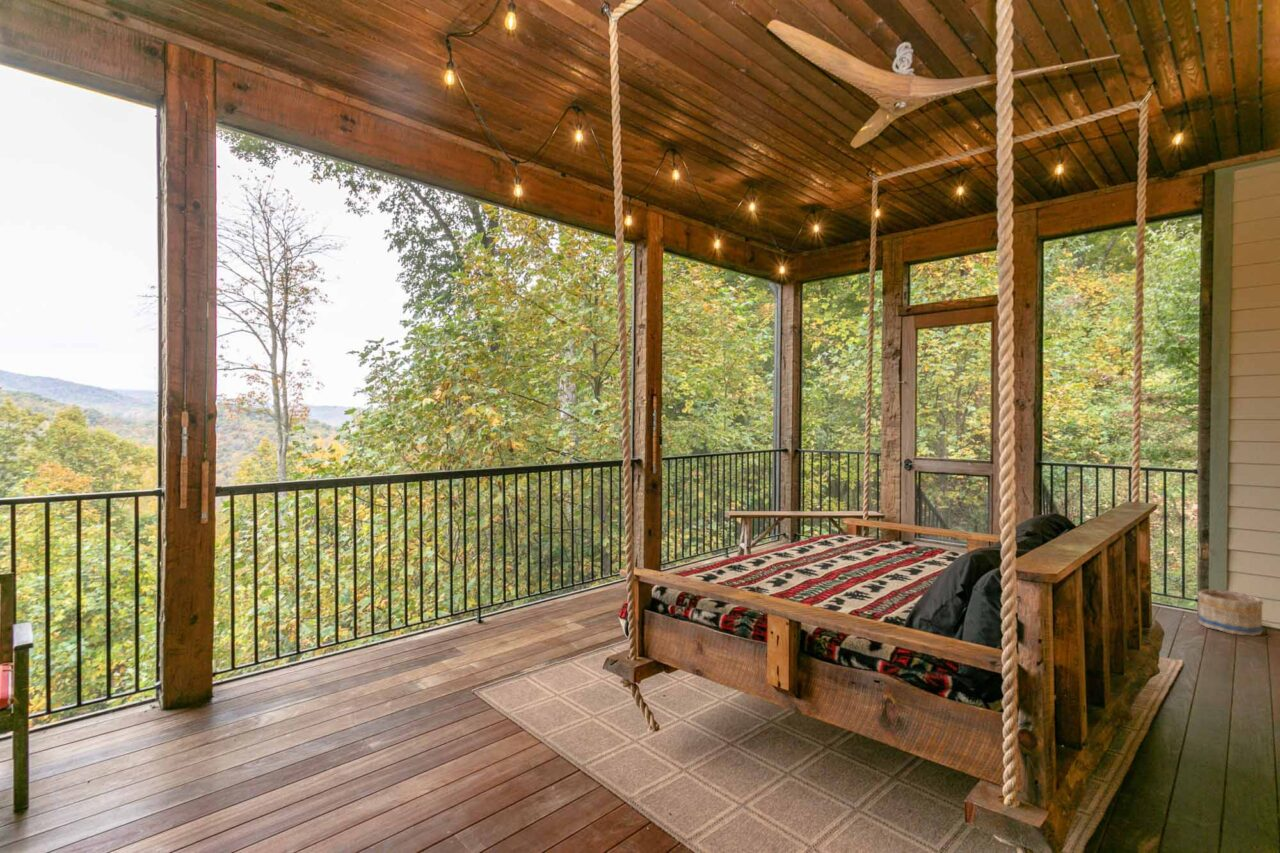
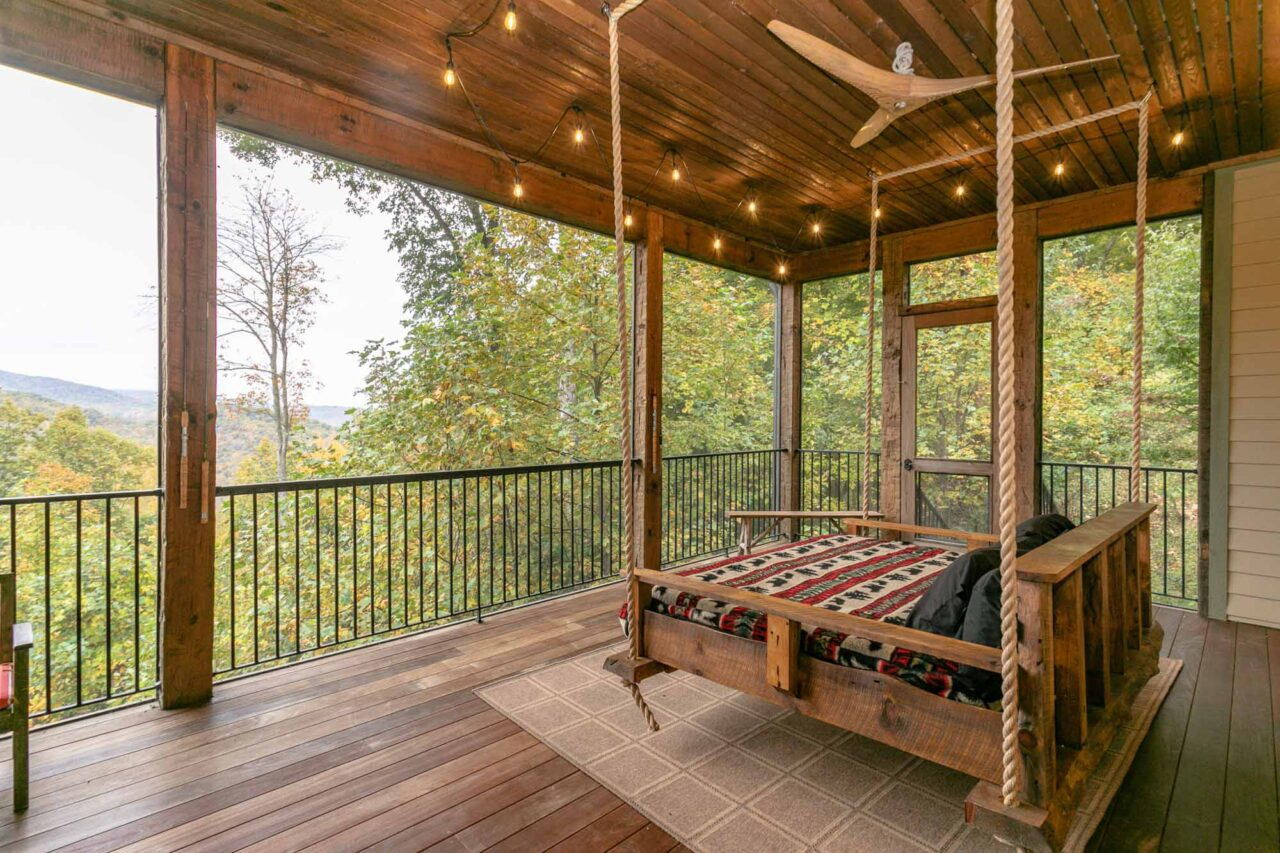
- basket (1229, 611)
